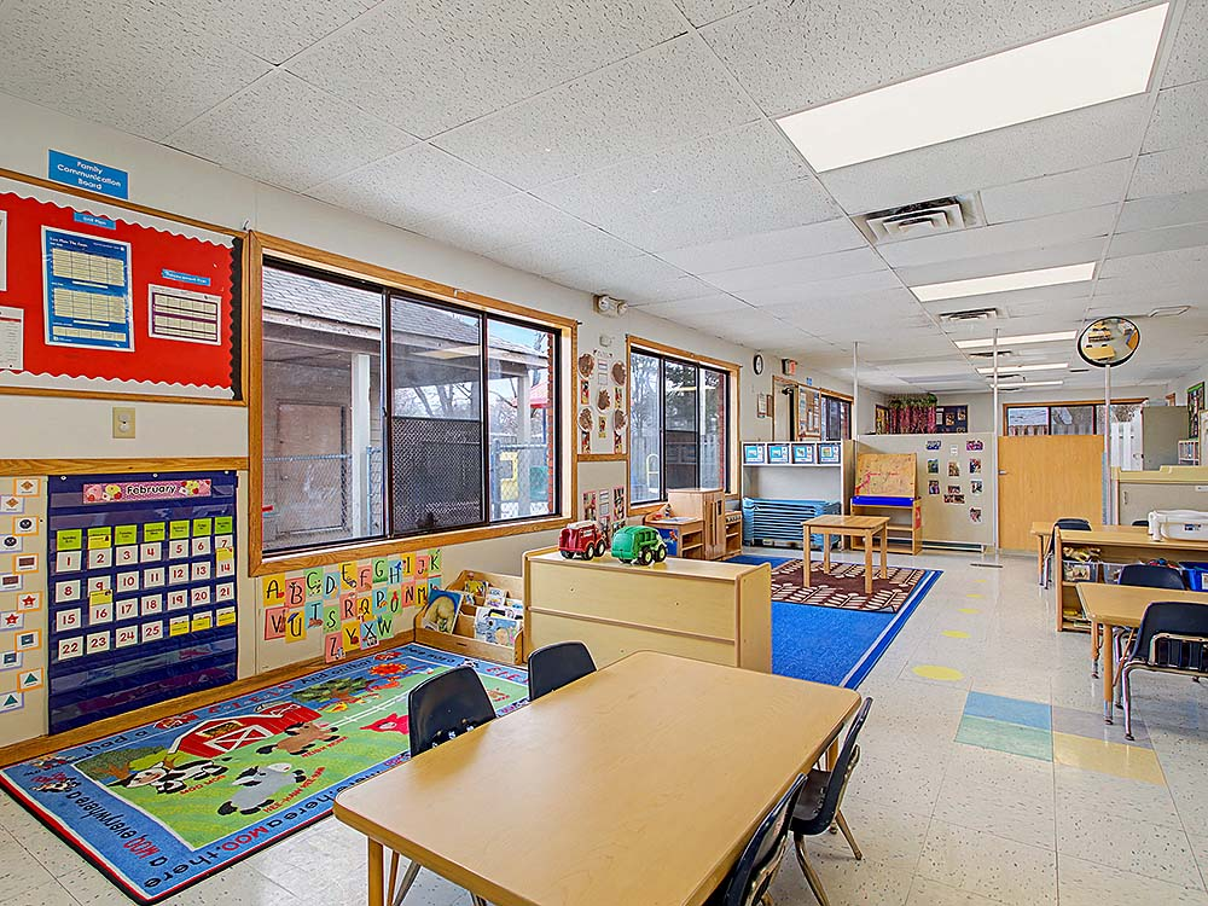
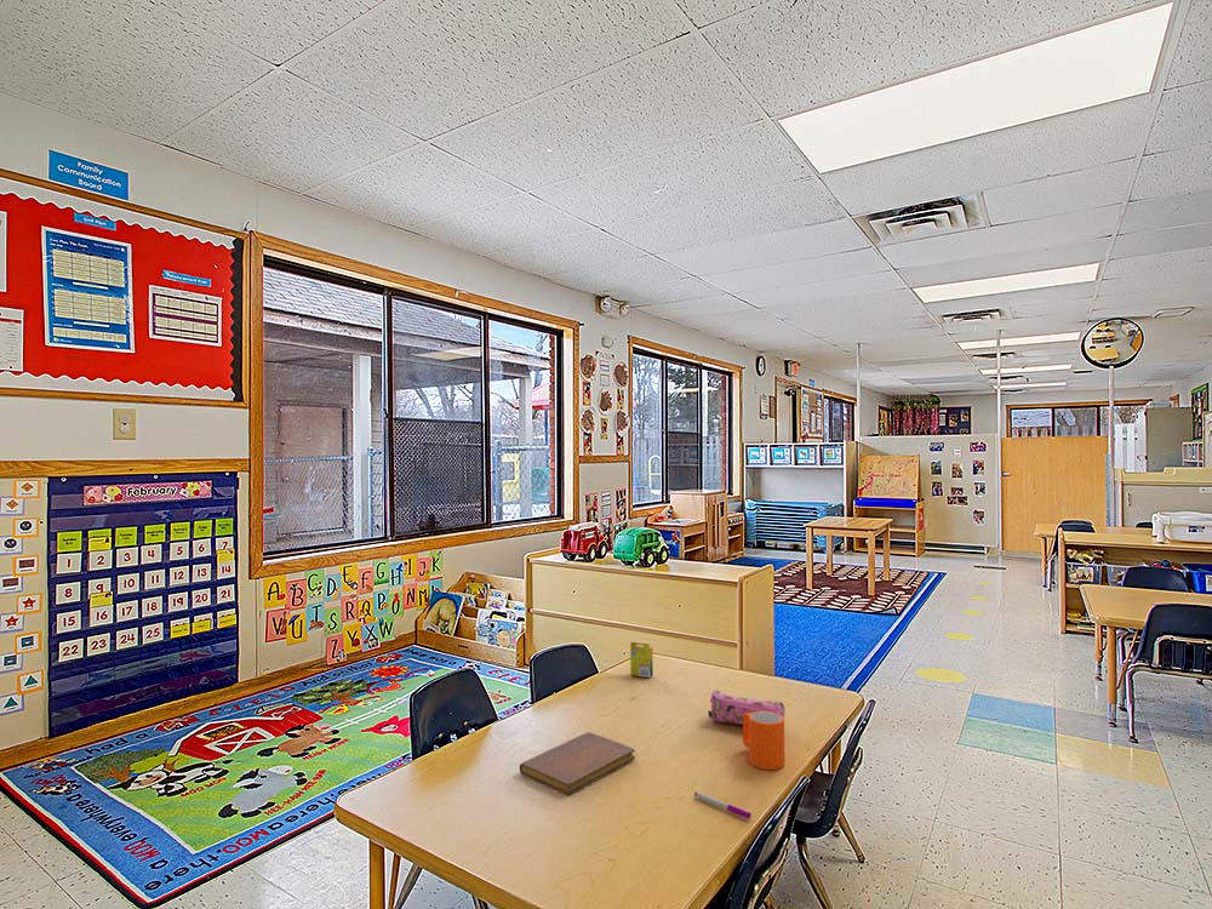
+ notebook (578, 760)
+ pencil case (747, 710)
+ pen (721, 804)
+ crayon box (641, 658)
+ mug (760, 737)
